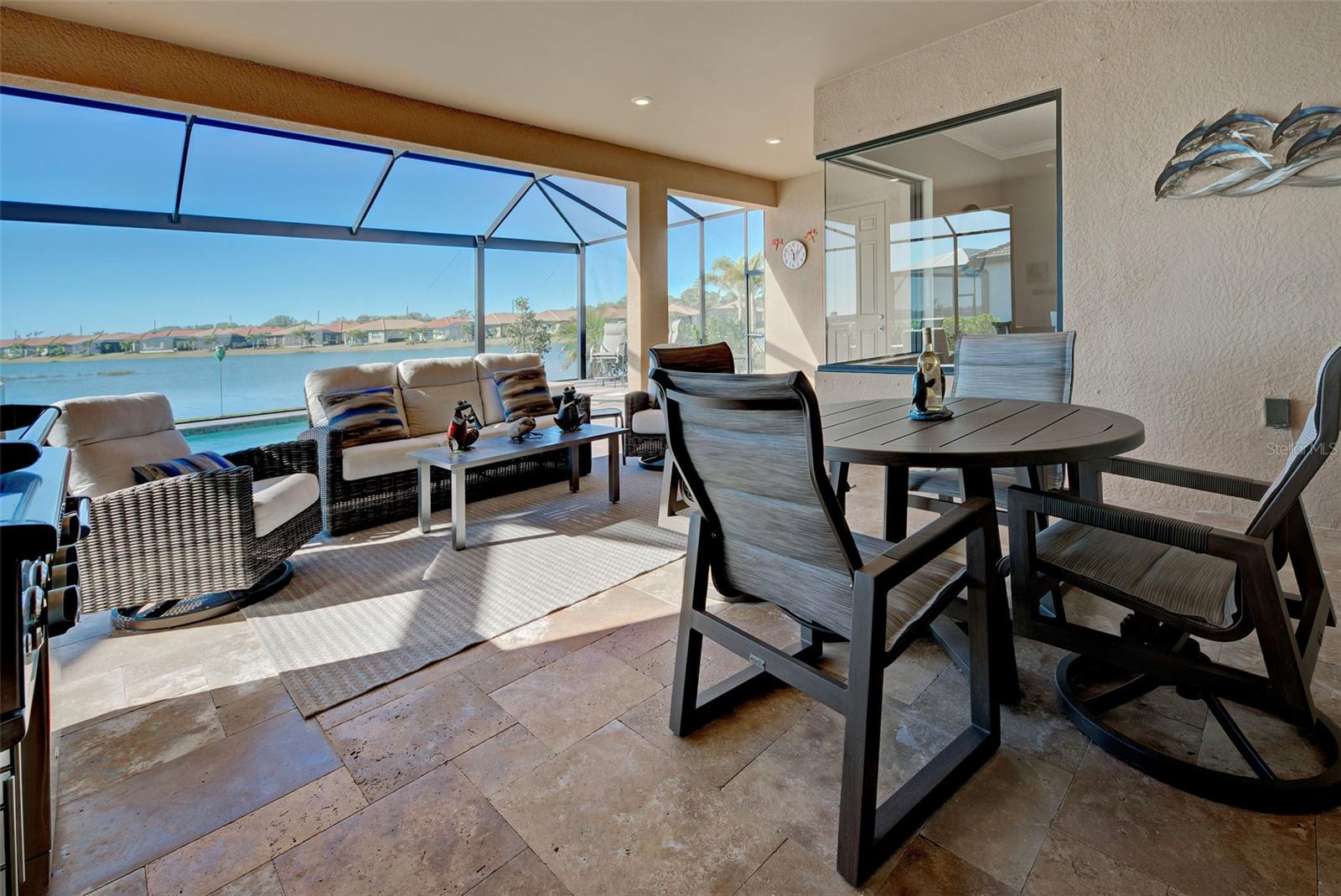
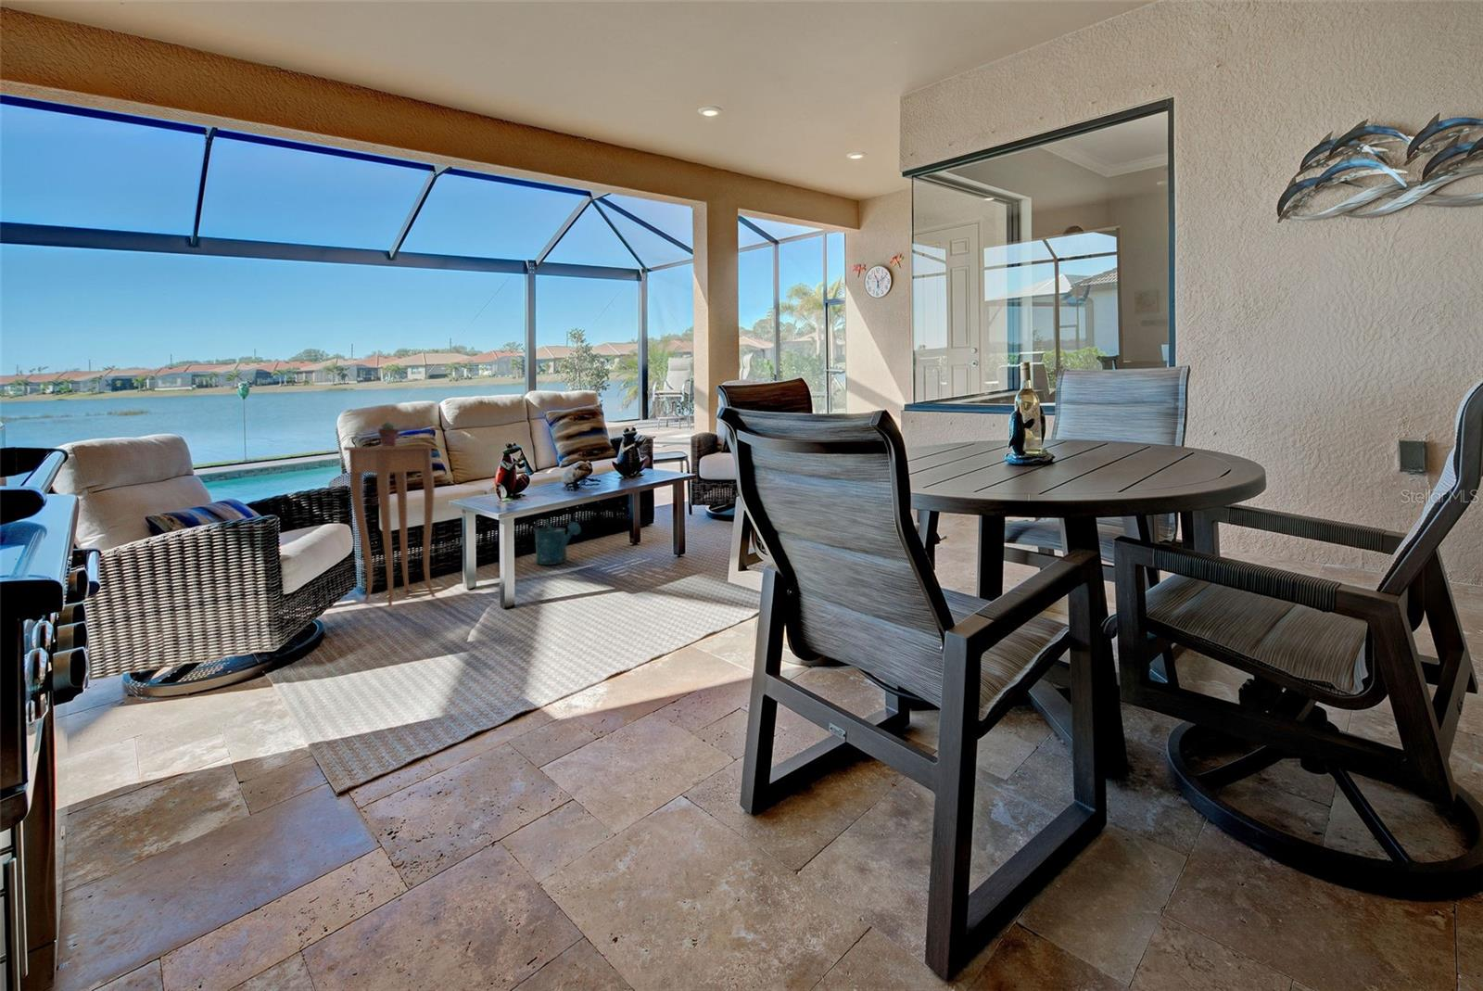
+ potted succulent (388, 432)
+ side table (398, 523)
+ watering can (556, 541)
